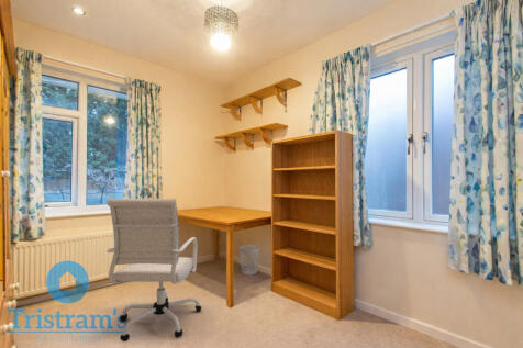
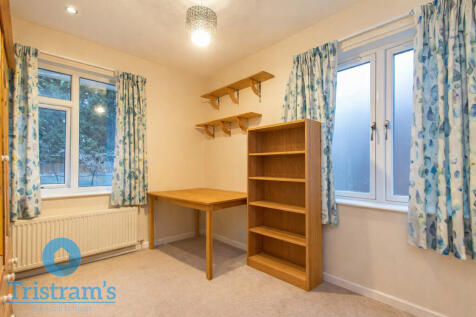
- office chair (158, 257)
- wastebasket (249, 259)
